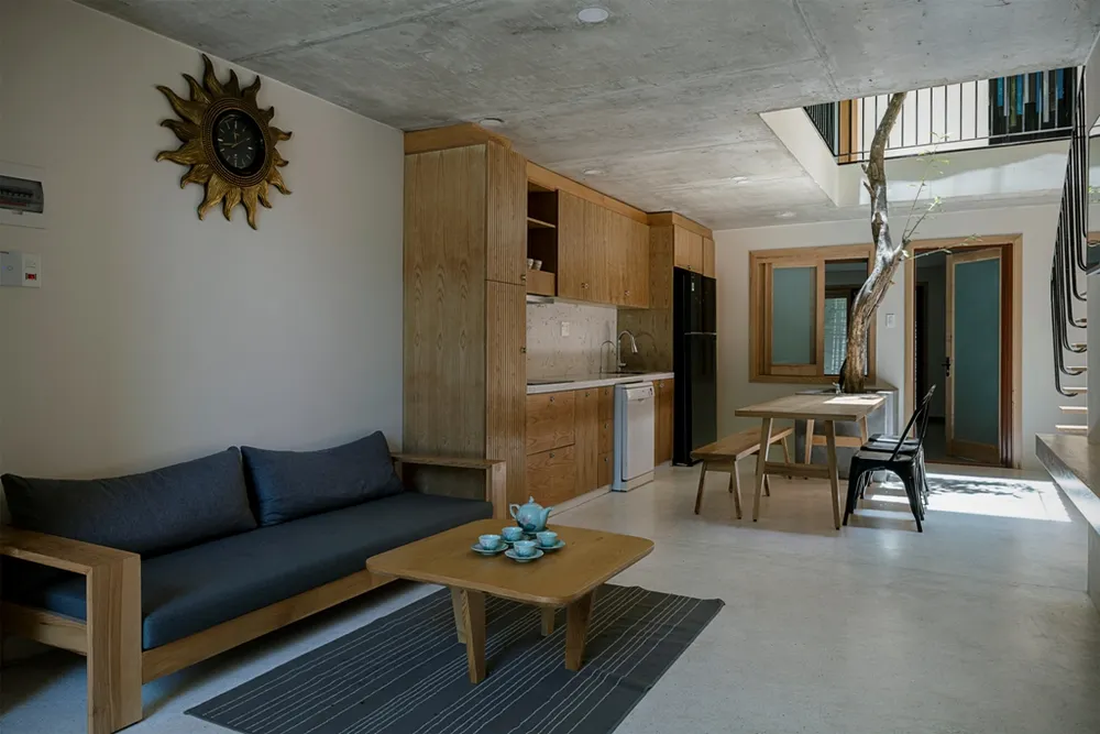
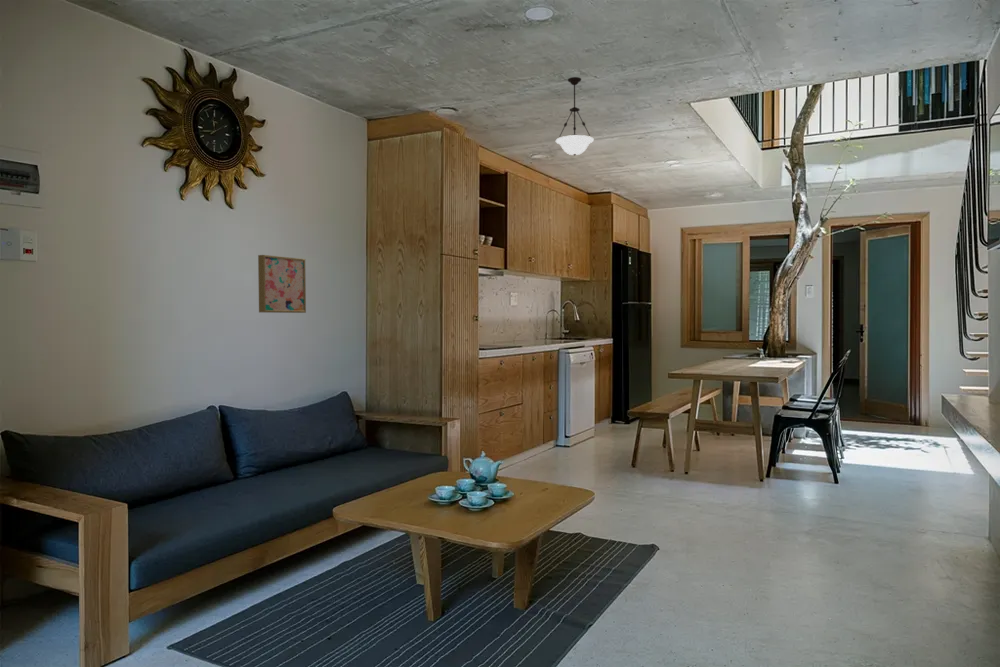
+ wall art (282, 284)
+ pendant light (574, 117)
